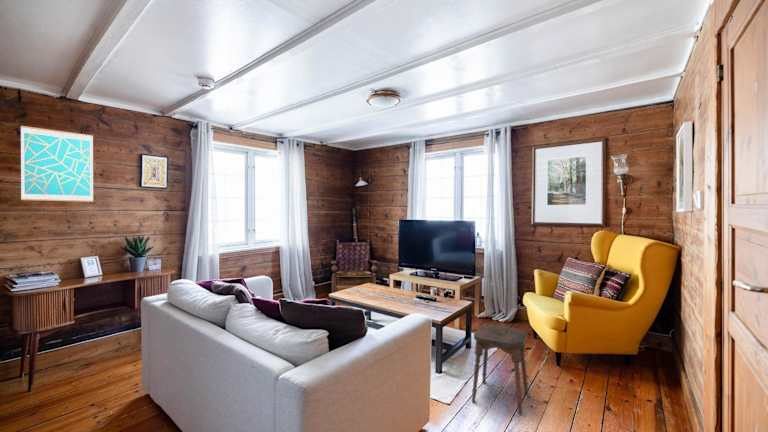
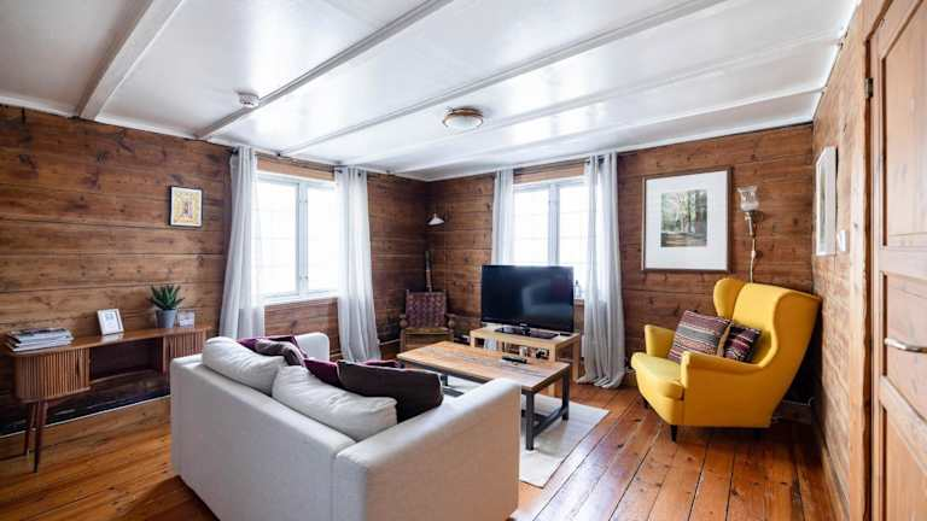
- stool (511, 359)
- wall art (59, 165)
